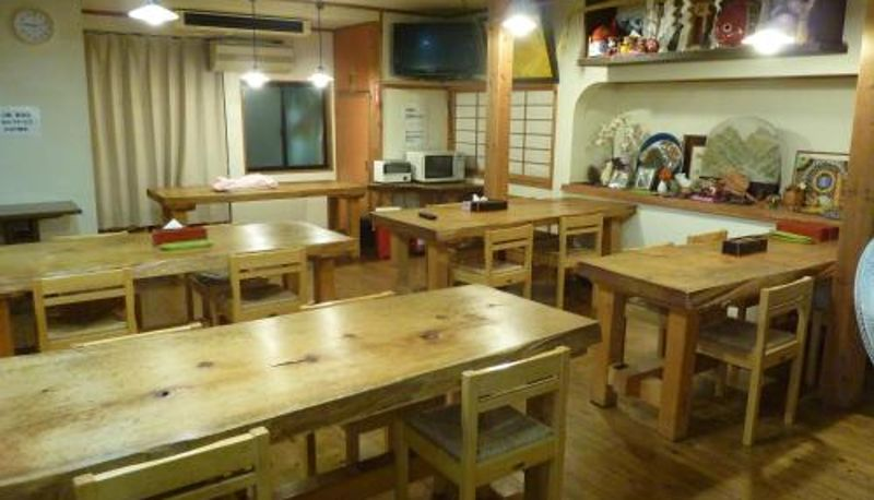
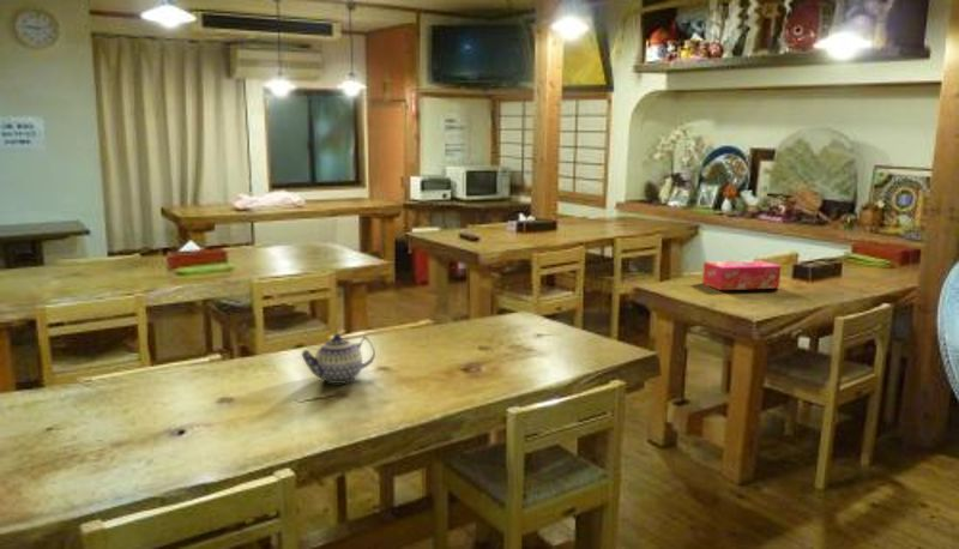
+ teapot (339, 356)
+ tissue box (741, 274)
